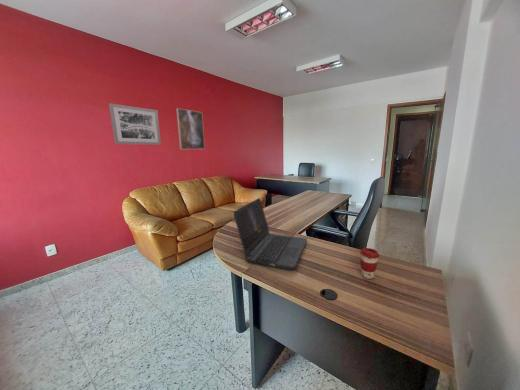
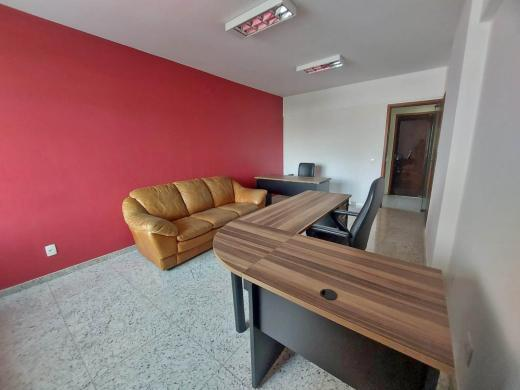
- laptop computer (268, 229)
- wall art (137, 126)
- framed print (191, 130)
- coffee cup (368, 263)
